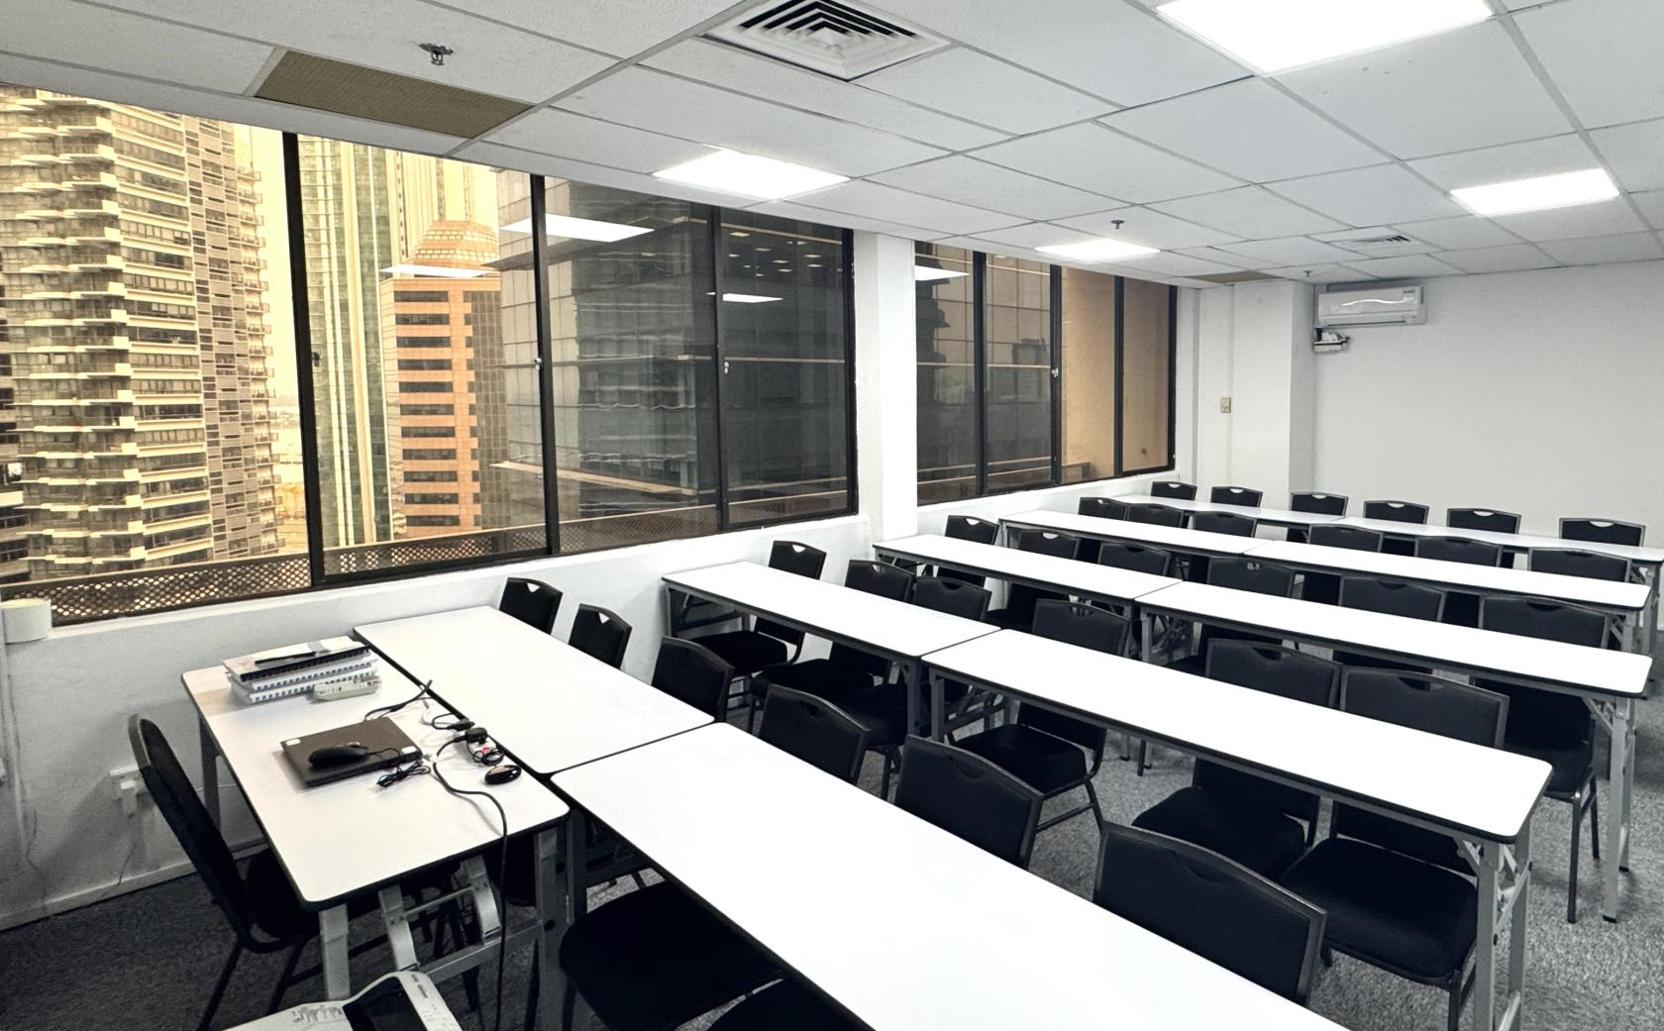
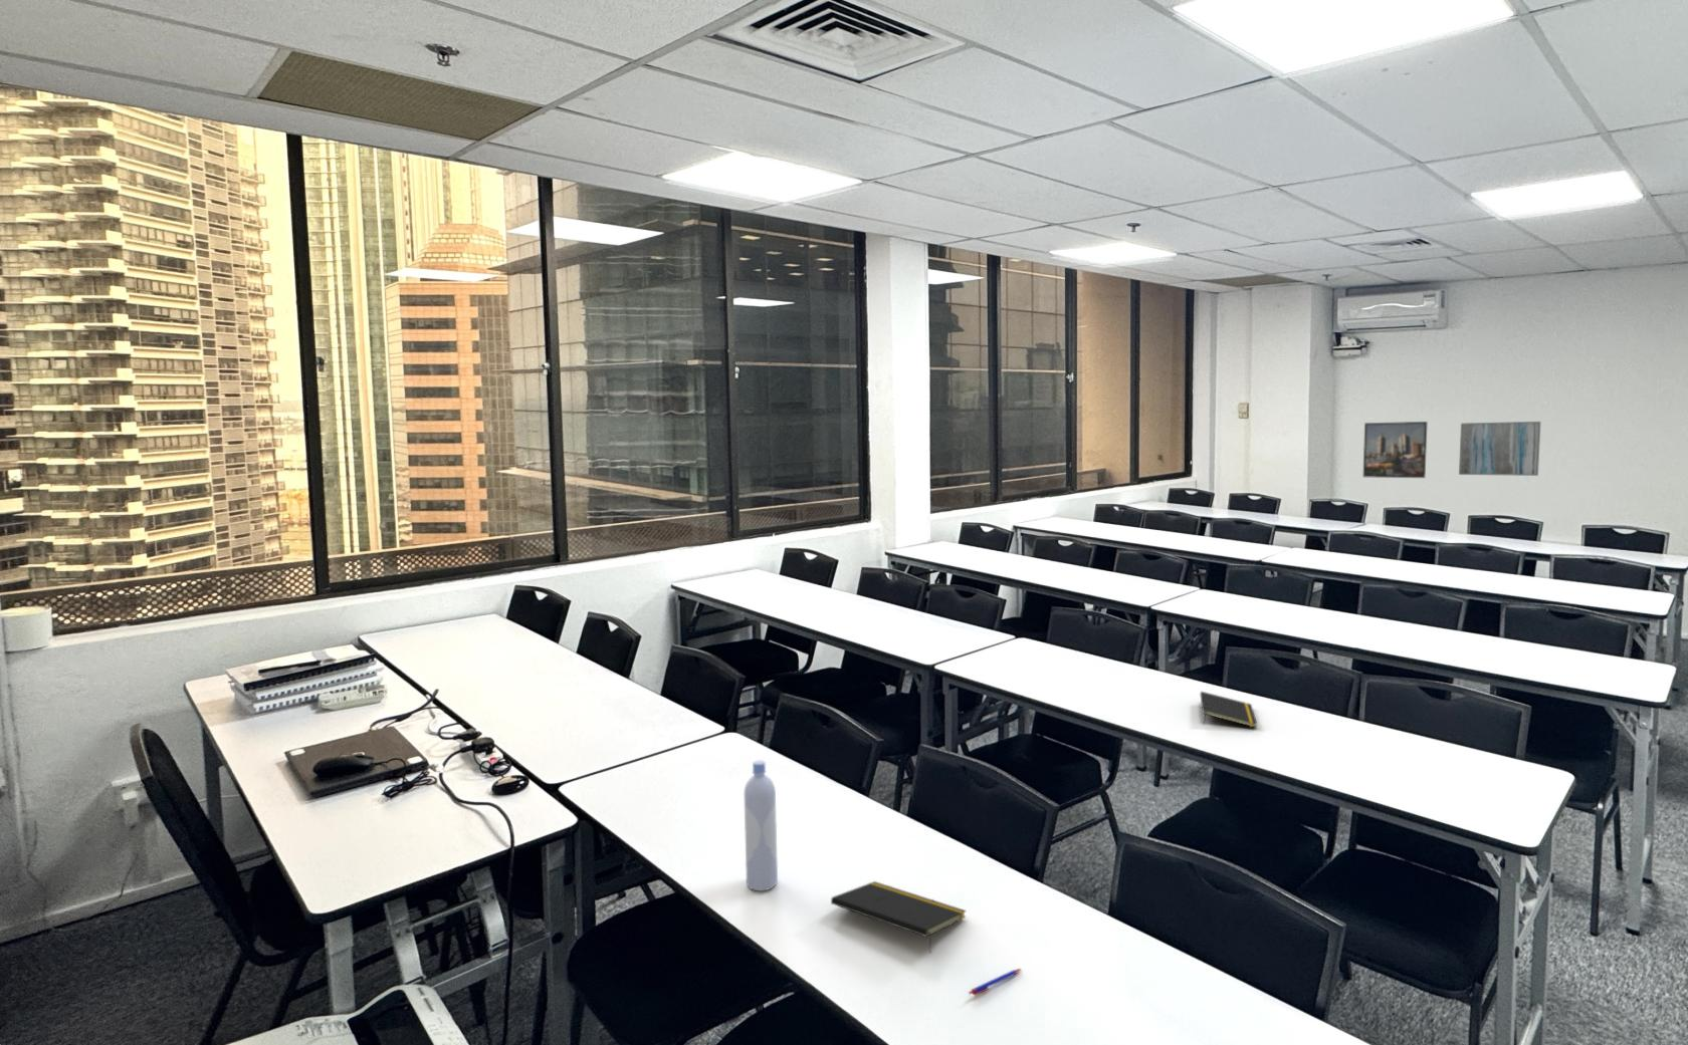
+ notepad (898, 906)
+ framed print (1394, 450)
+ notepad (1227, 708)
+ wall art (1497, 448)
+ bottle (760, 823)
+ pen (996, 980)
